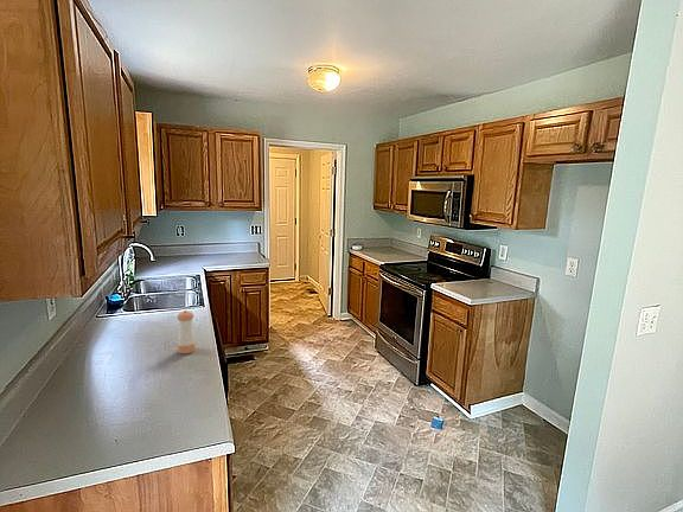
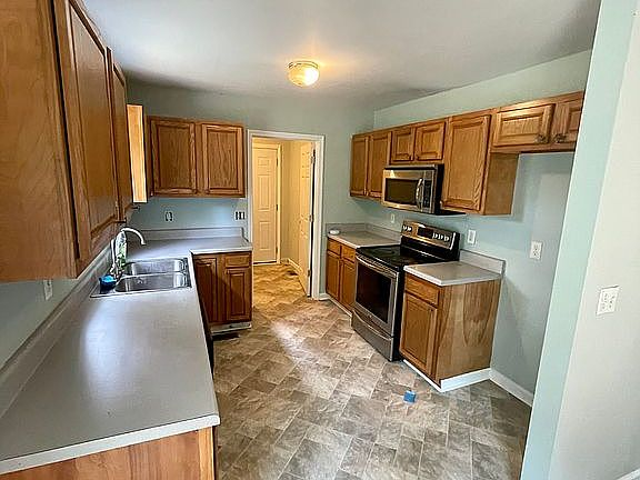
- pepper shaker (185, 331)
